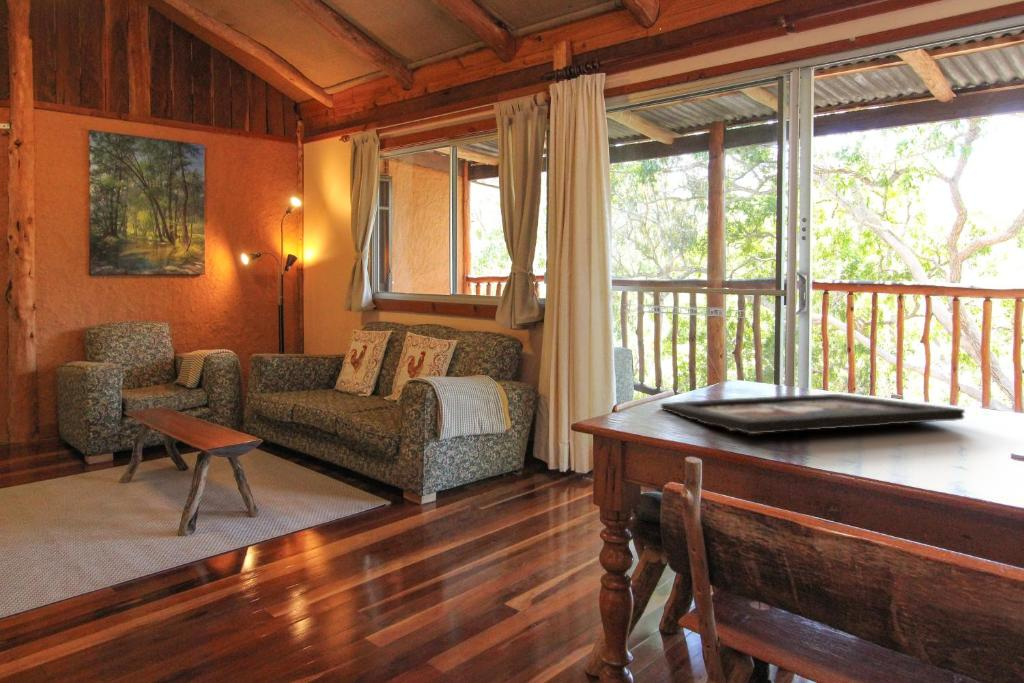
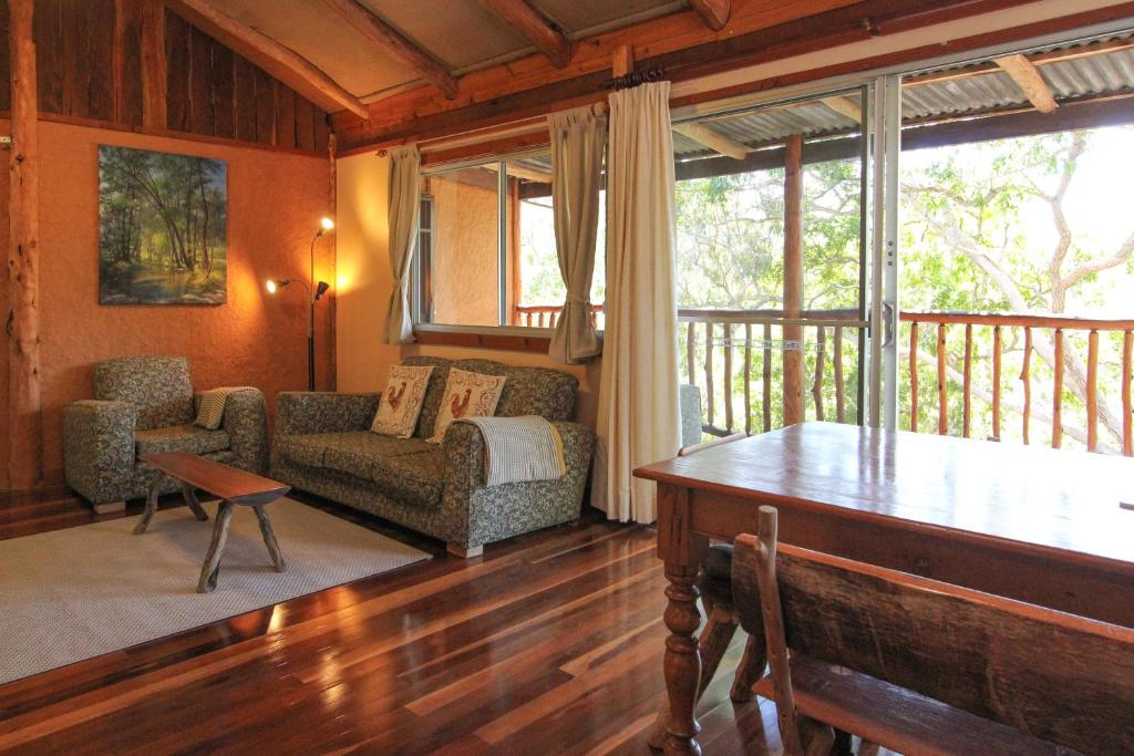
- board game (799, 410)
